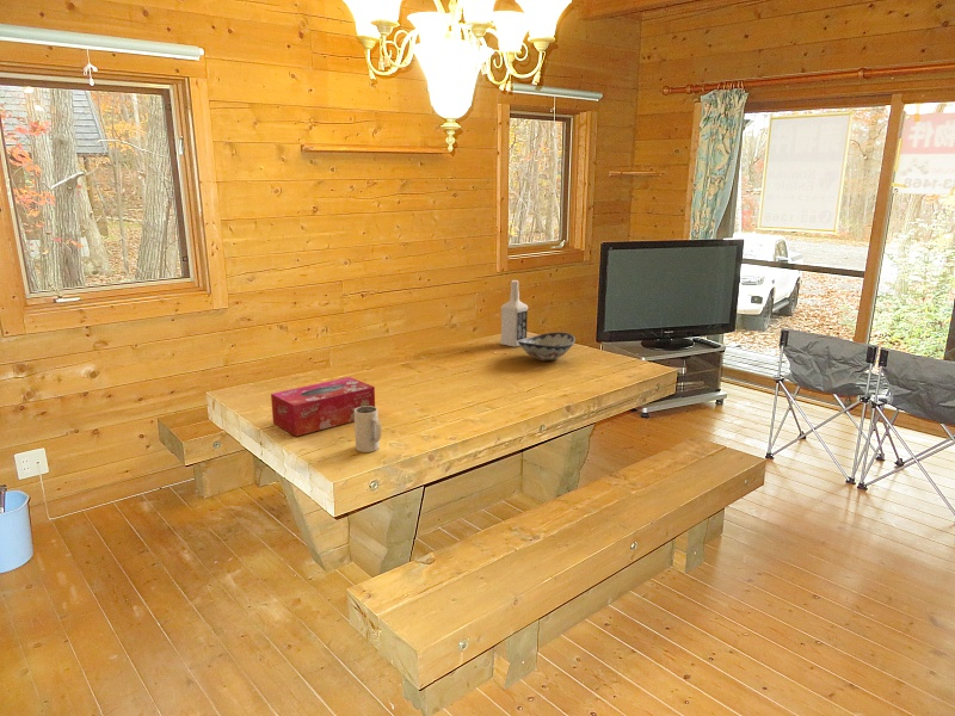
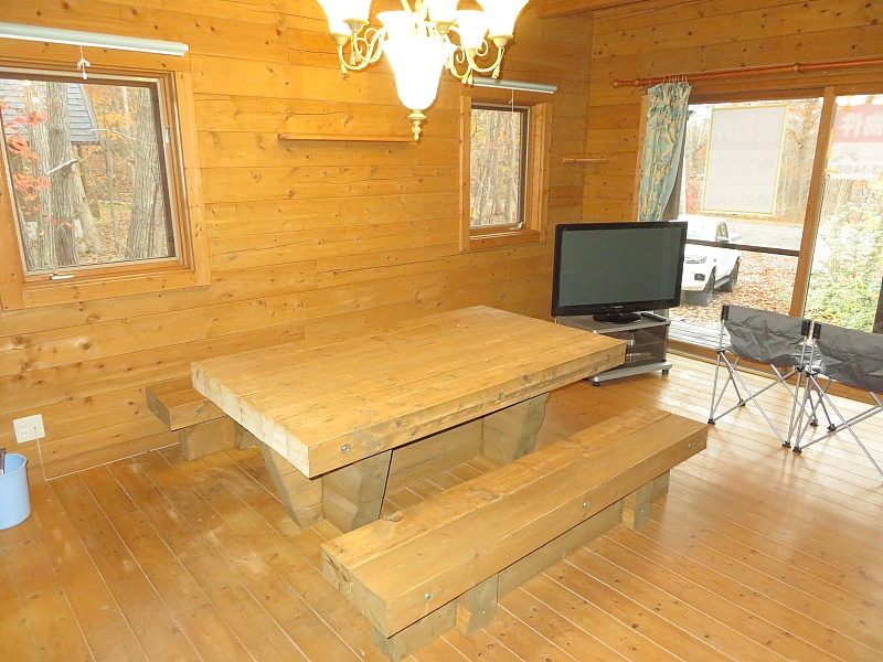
- tissue box (324, 405)
- mug (369, 430)
- vodka (513, 313)
- decorative bowl (546, 347)
